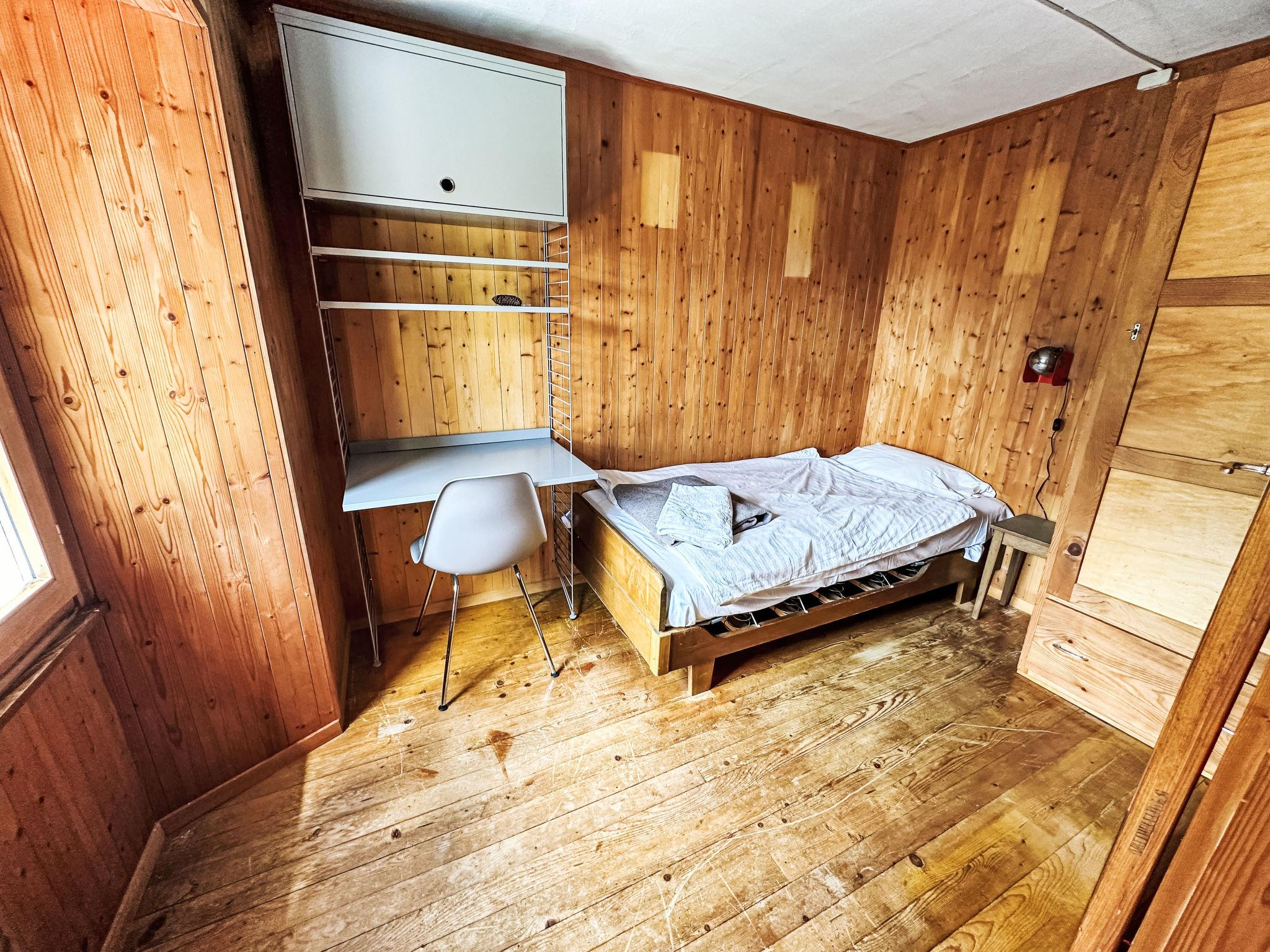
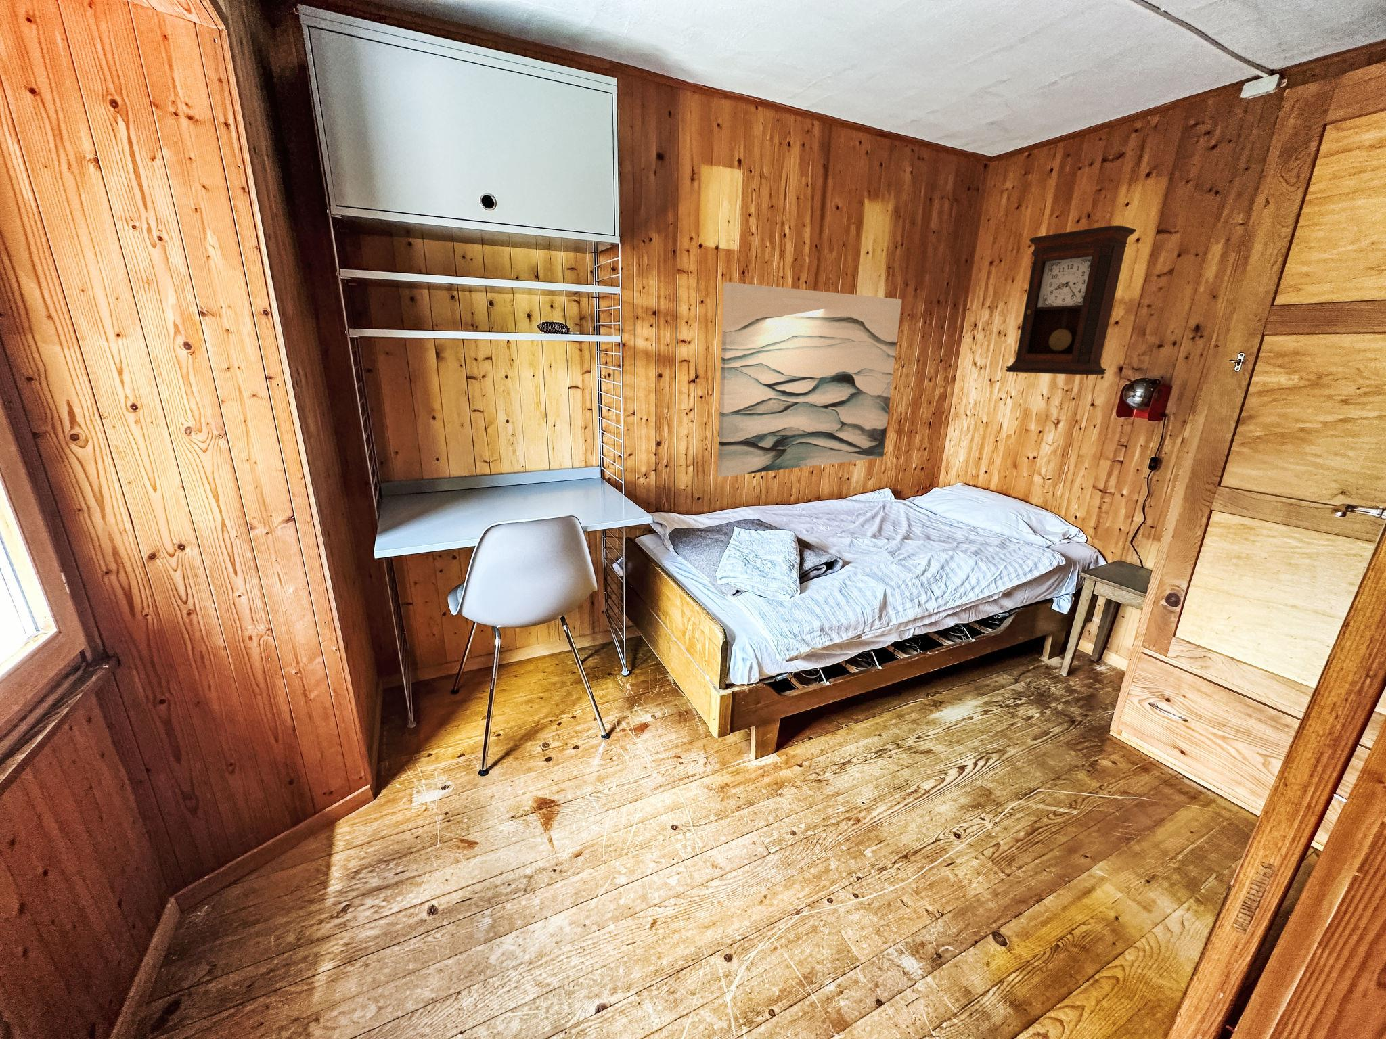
+ pendulum clock (1063, 306)
+ wall art (814, 382)
